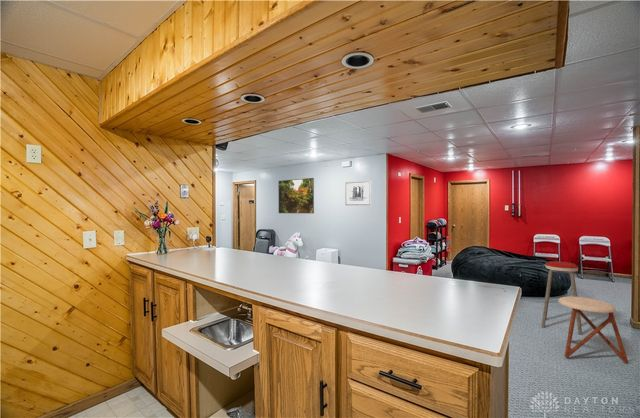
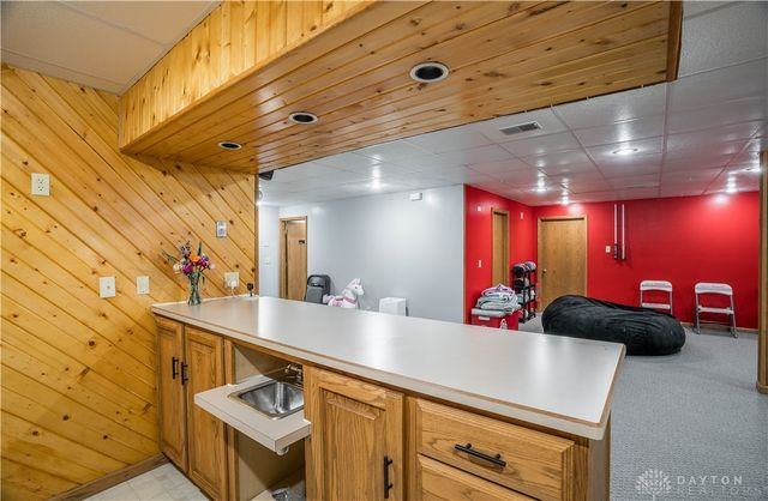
- music stool (572, 291)
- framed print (295, 196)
- wall art (357, 193)
- stool (592, 327)
